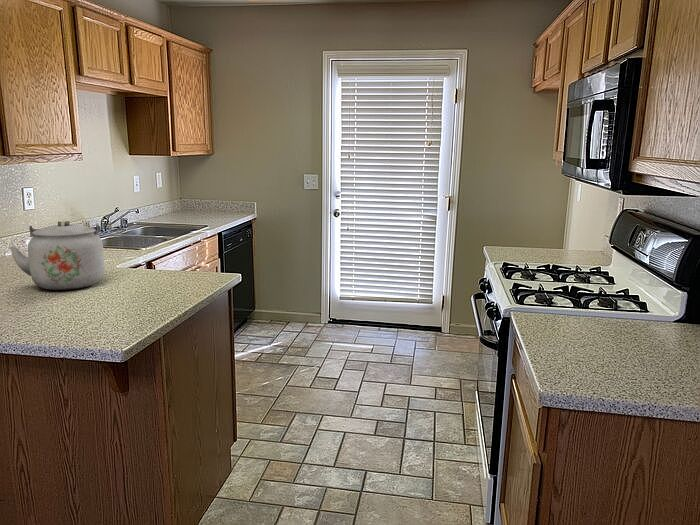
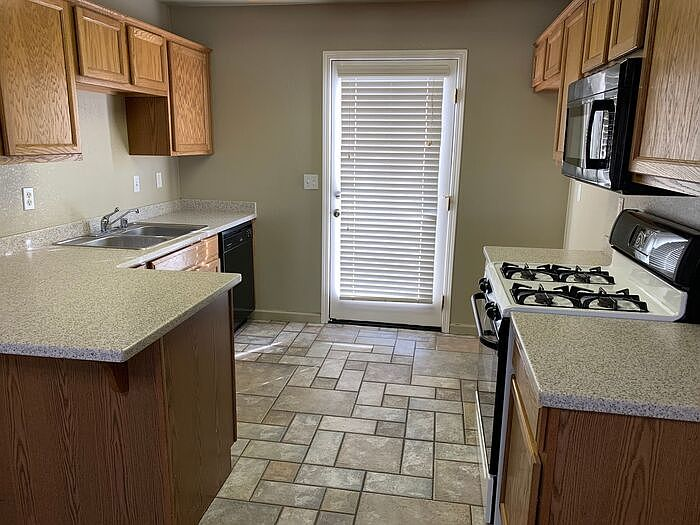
- kettle (58, 253)
